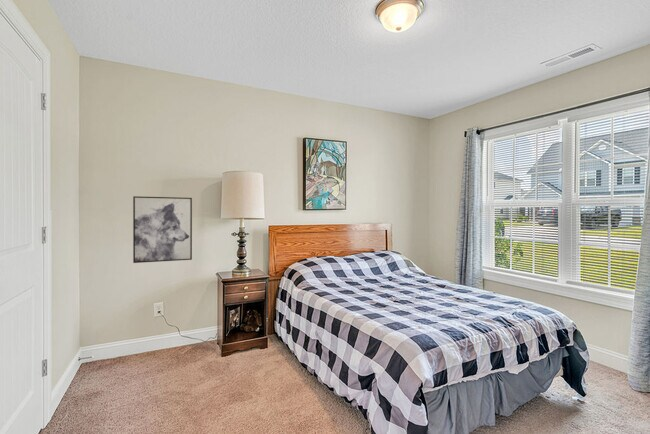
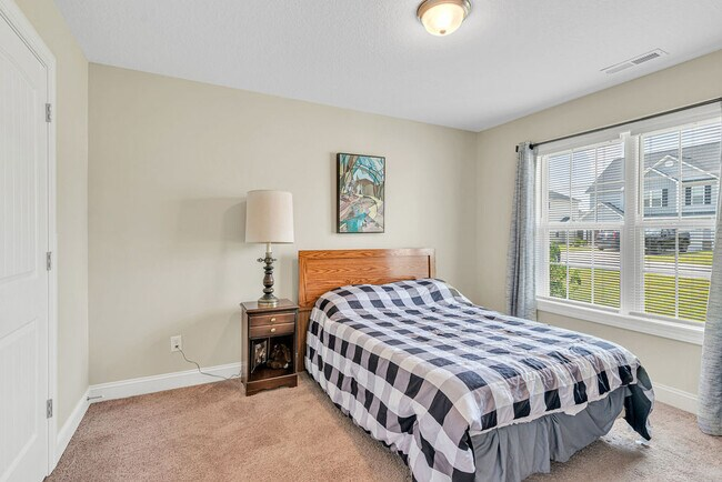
- wall art (163, 229)
